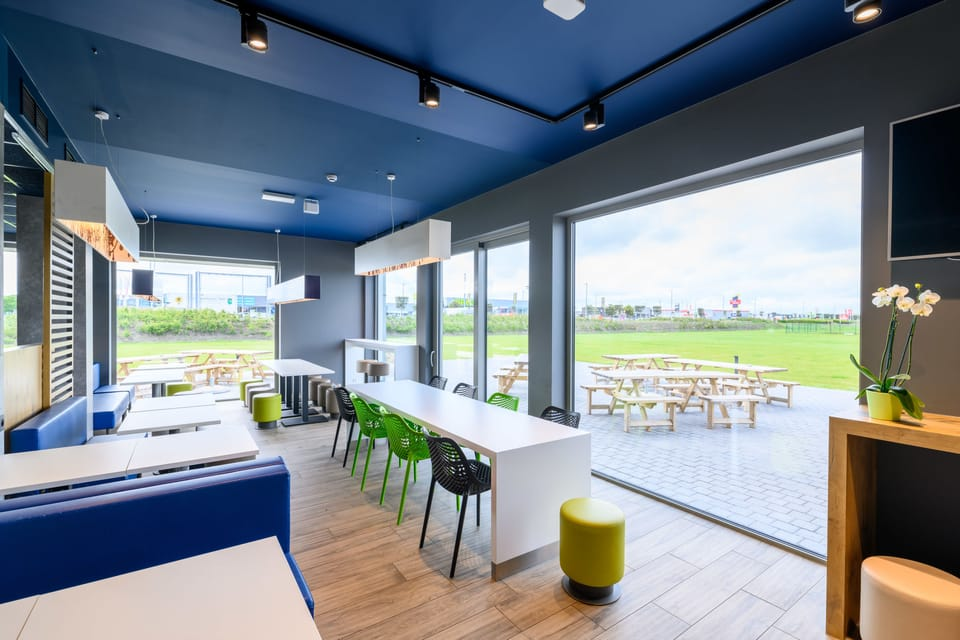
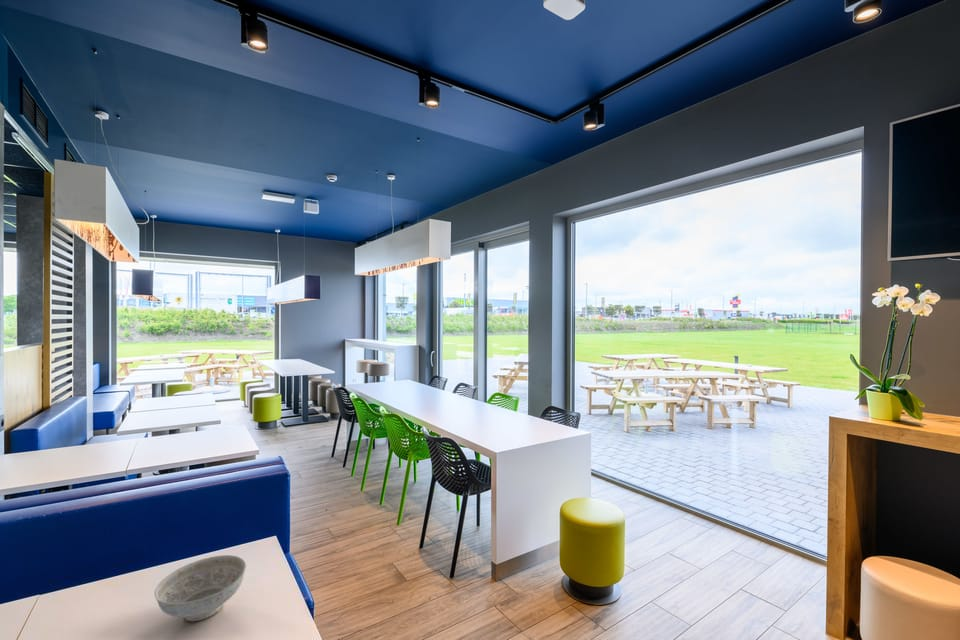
+ decorative bowl (202, 593)
